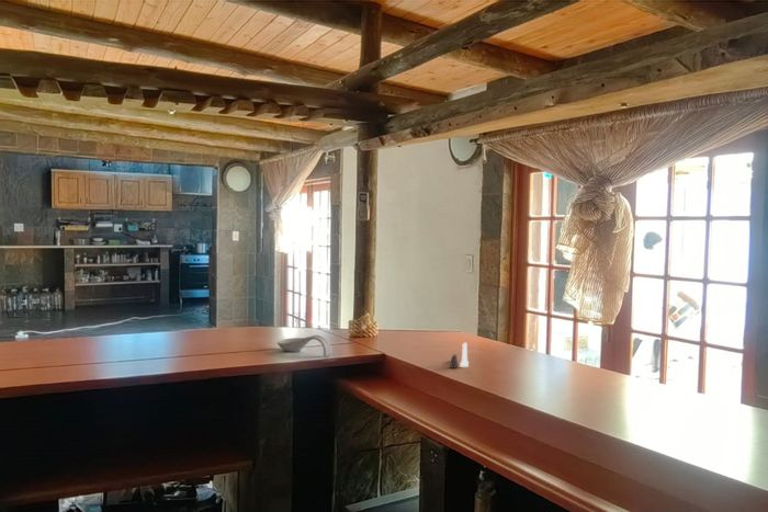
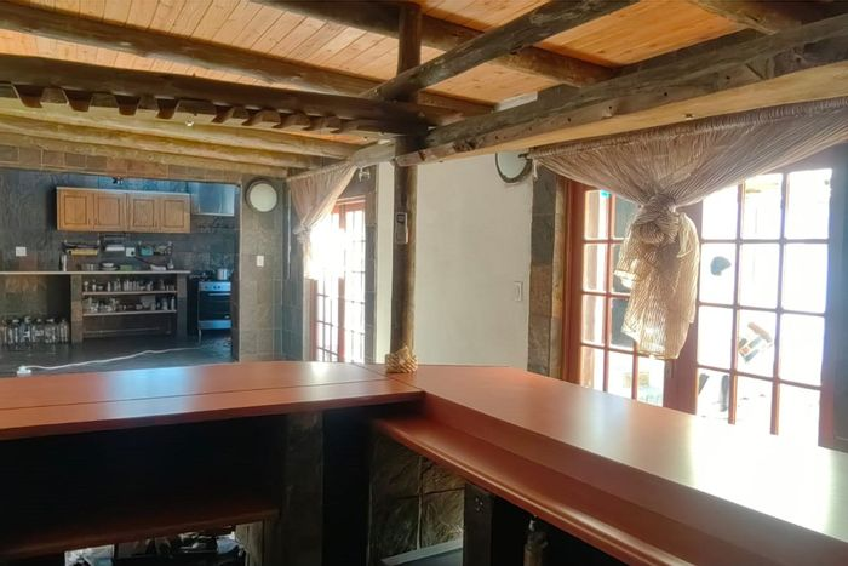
- spoon rest (304, 342)
- salt and pepper shaker set (462, 353)
